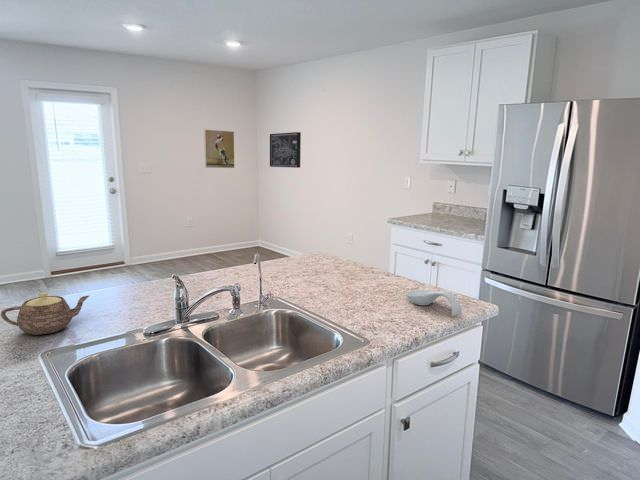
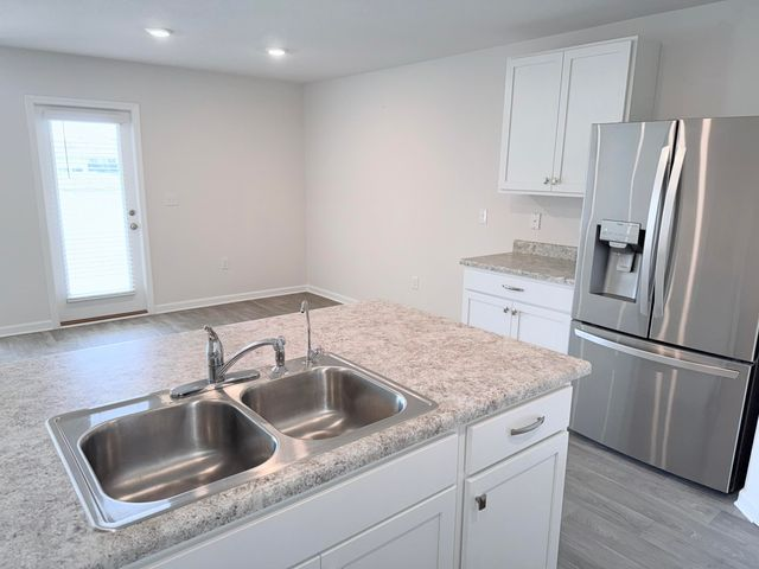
- spoon rest (433, 297)
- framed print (219, 149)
- wall art (284, 150)
- teapot (47, 310)
